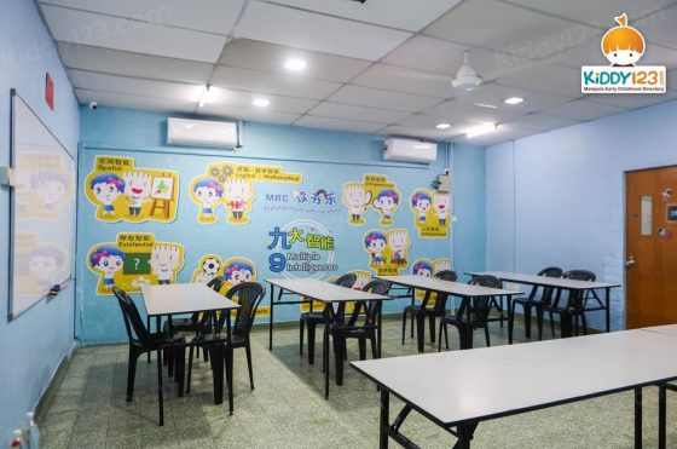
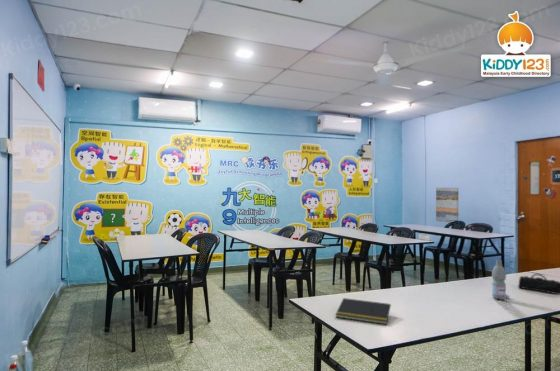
+ notepad (363, 310)
+ wall art (446, 204)
+ pencil case (539, 282)
+ water bottle (501, 279)
